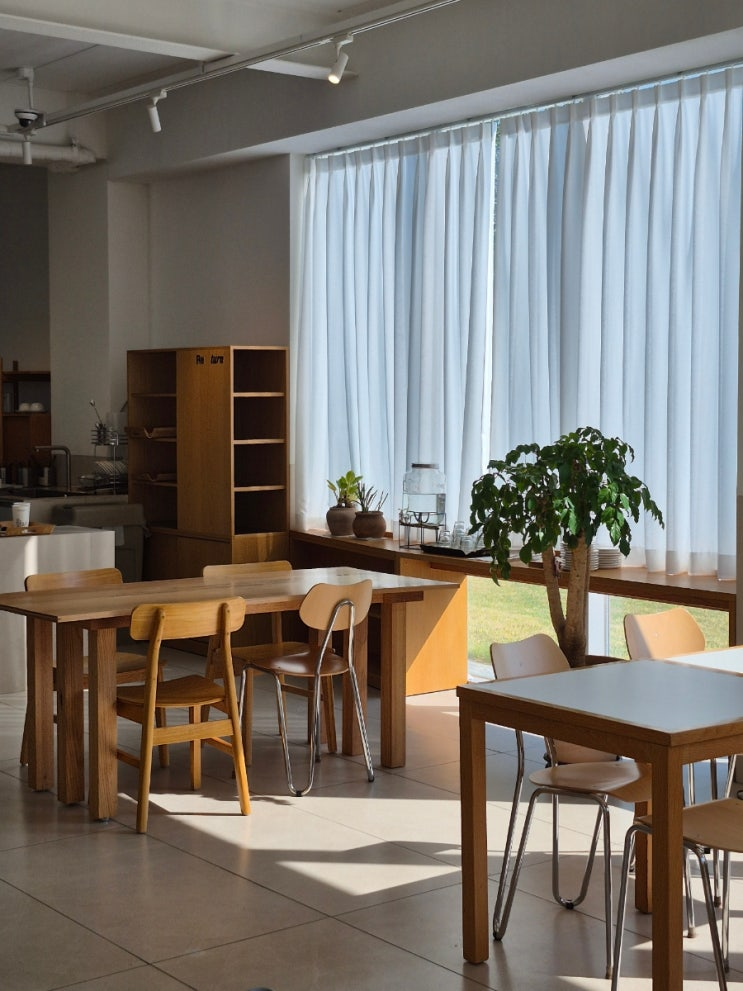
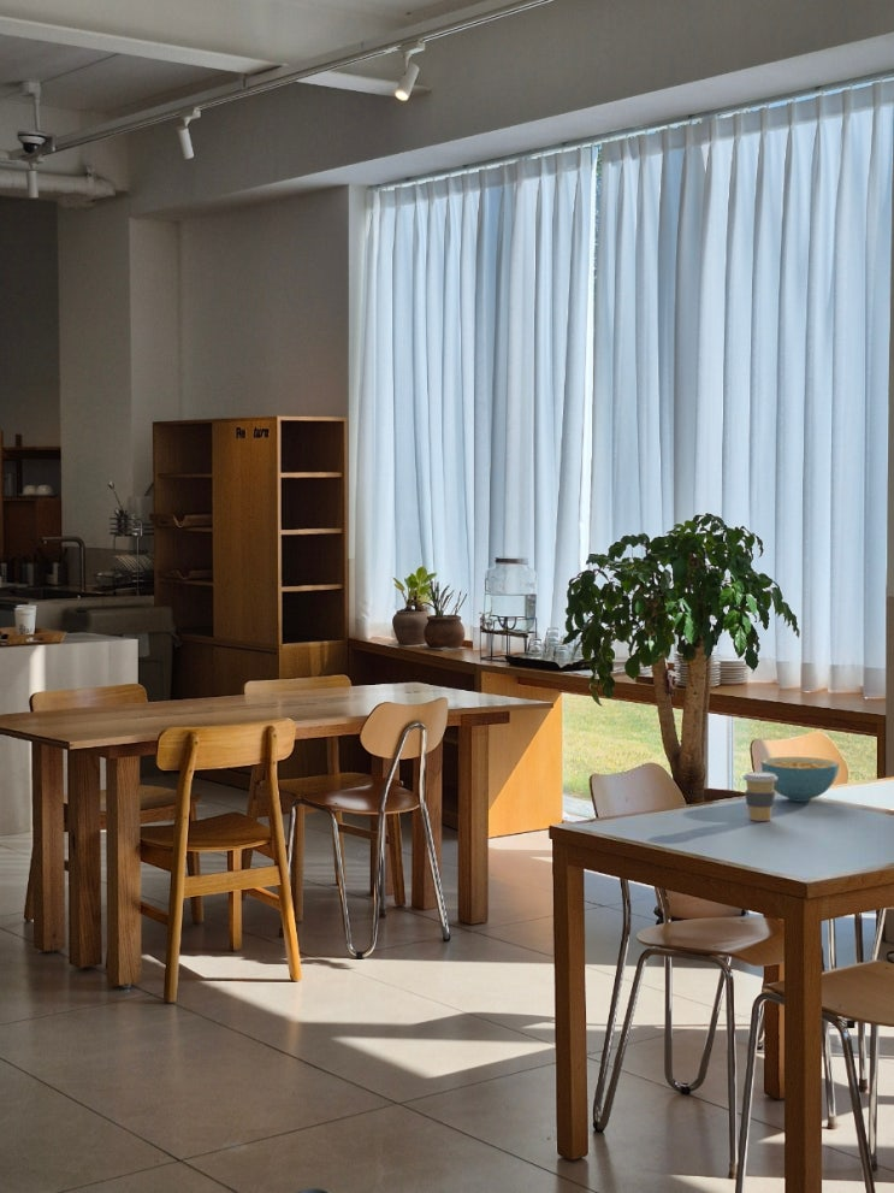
+ cereal bowl (799, 780)
+ coffee cup (759, 796)
